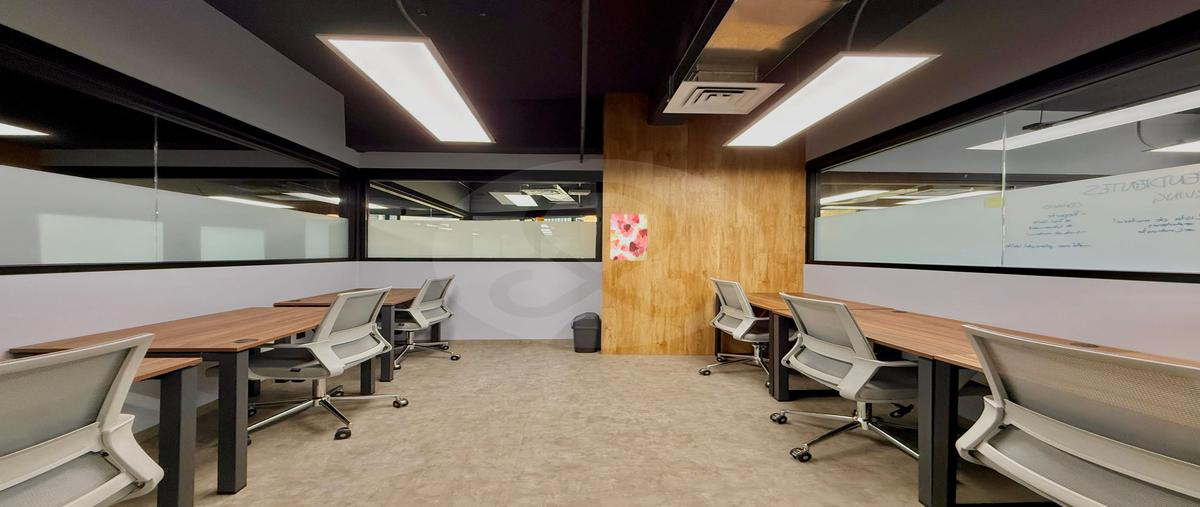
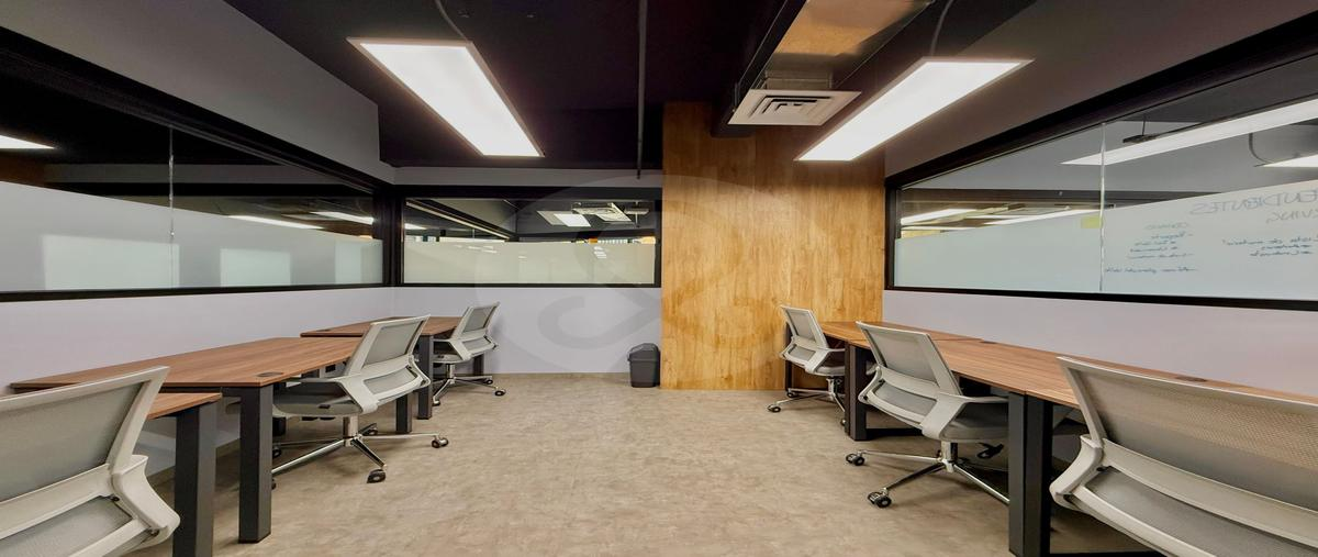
- wall art (628, 237)
